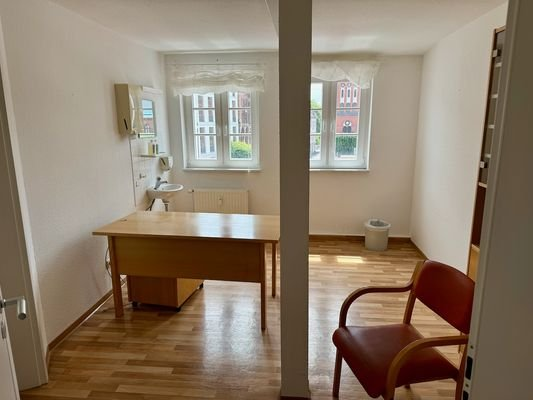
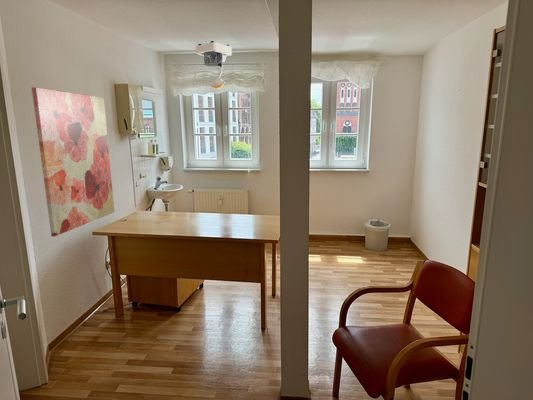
+ wall art (80, 160)
+ ceiling light (214, 65)
